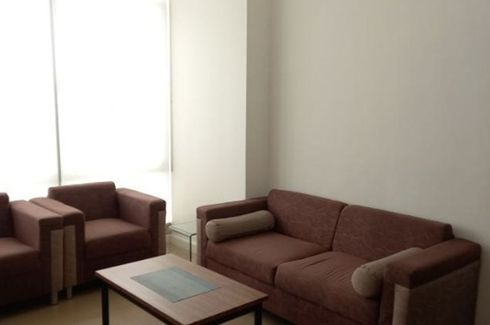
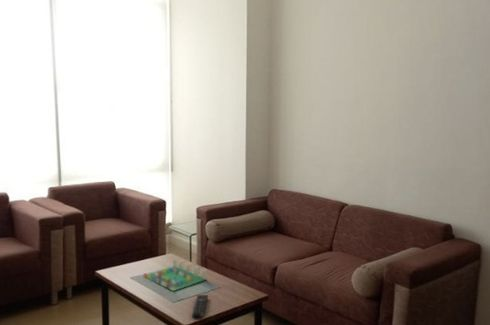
+ remote control (200, 306)
+ board game (174, 273)
